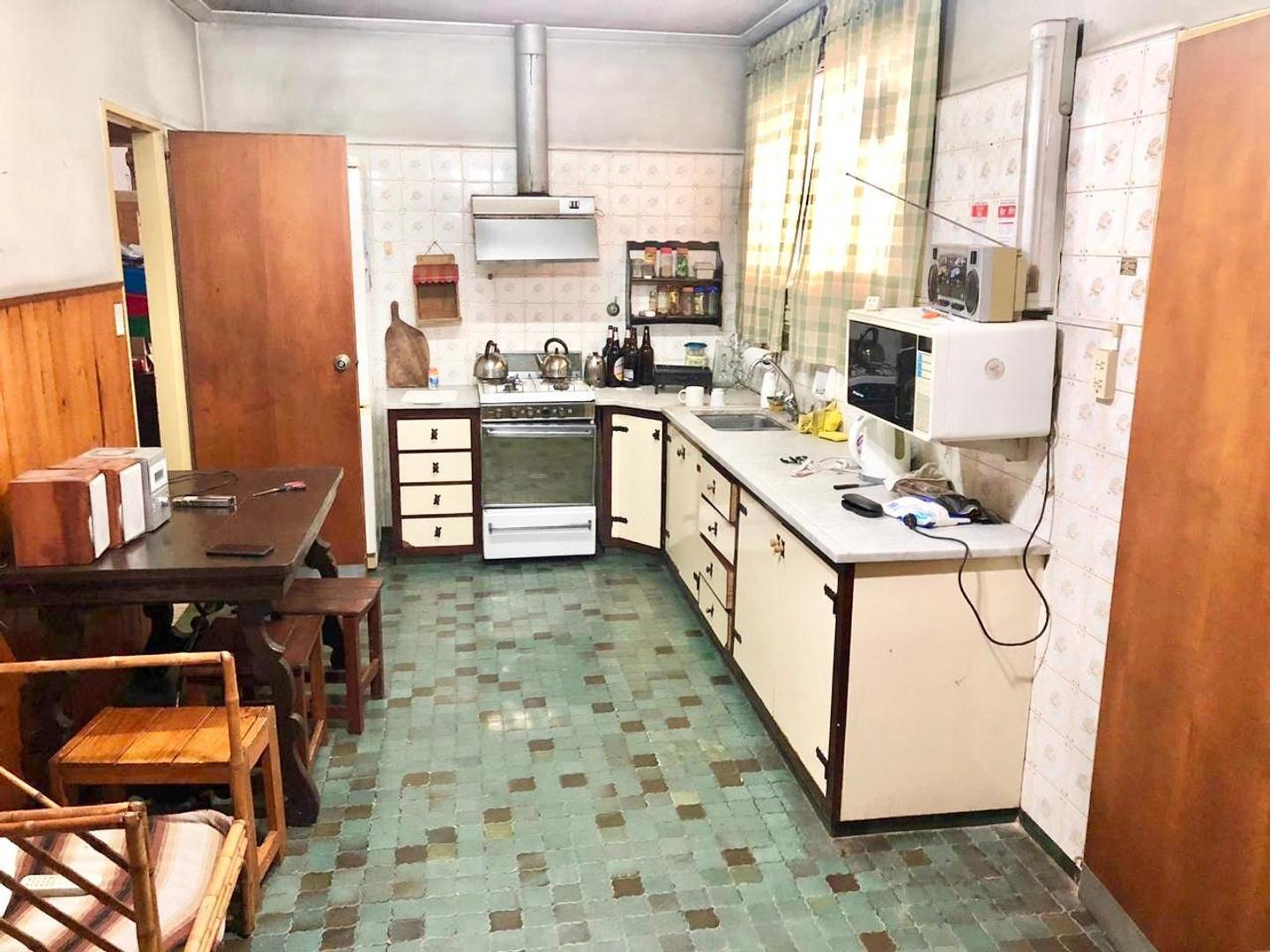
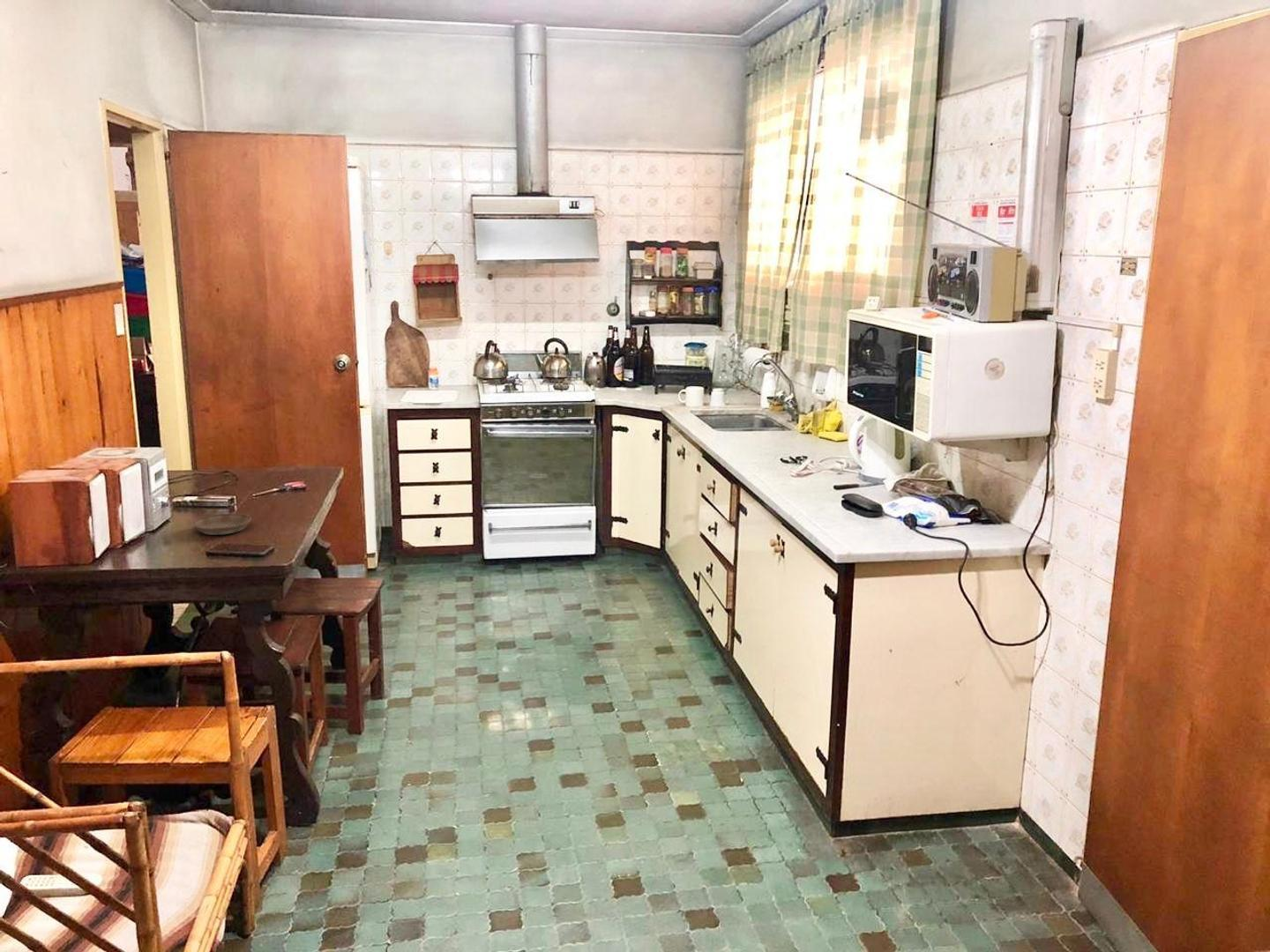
+ saucer (221, 524)
